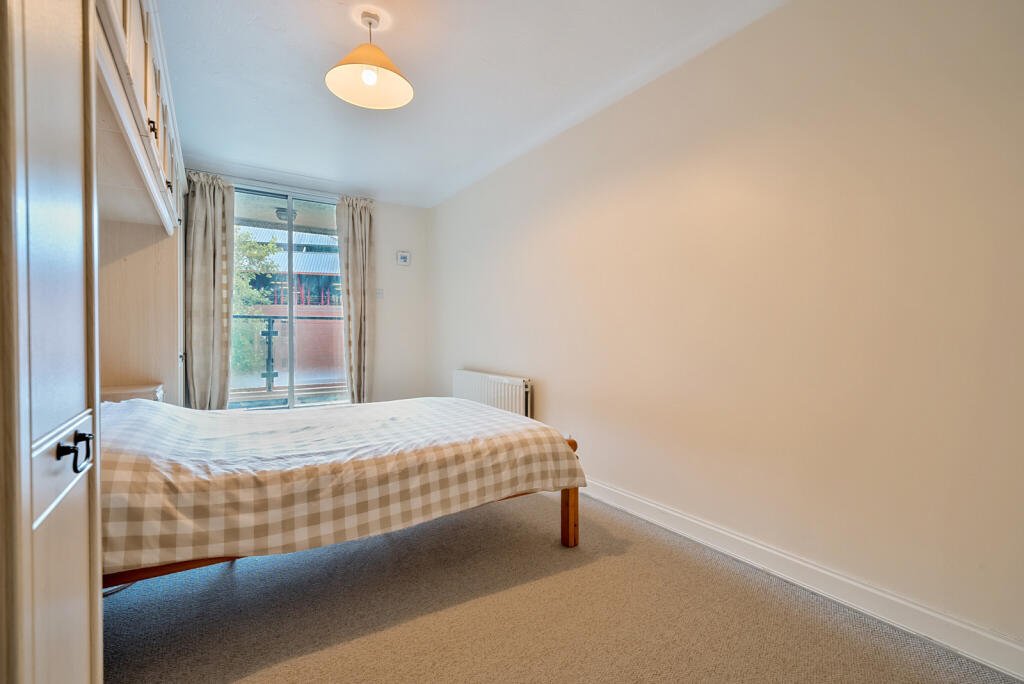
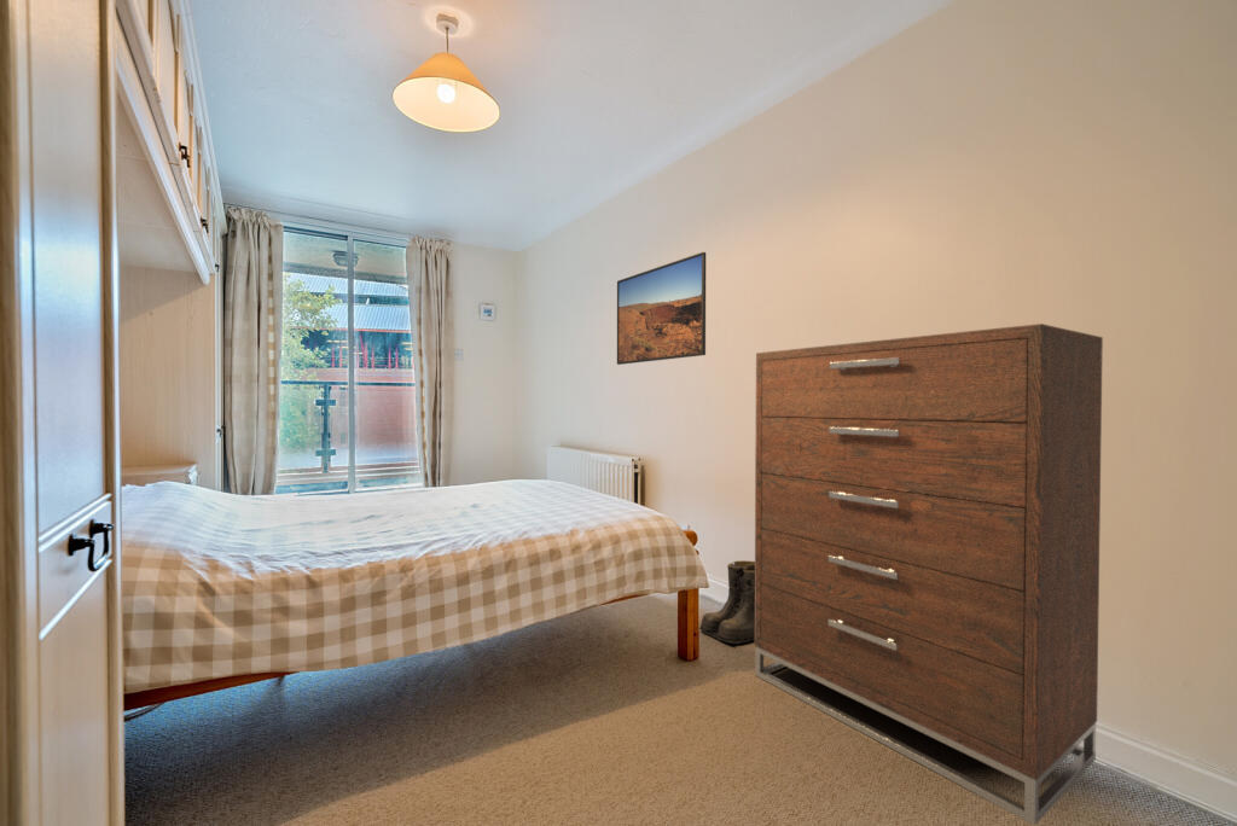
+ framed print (656, 314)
+ dresser (901, 530)
+ boots (738, 598)
